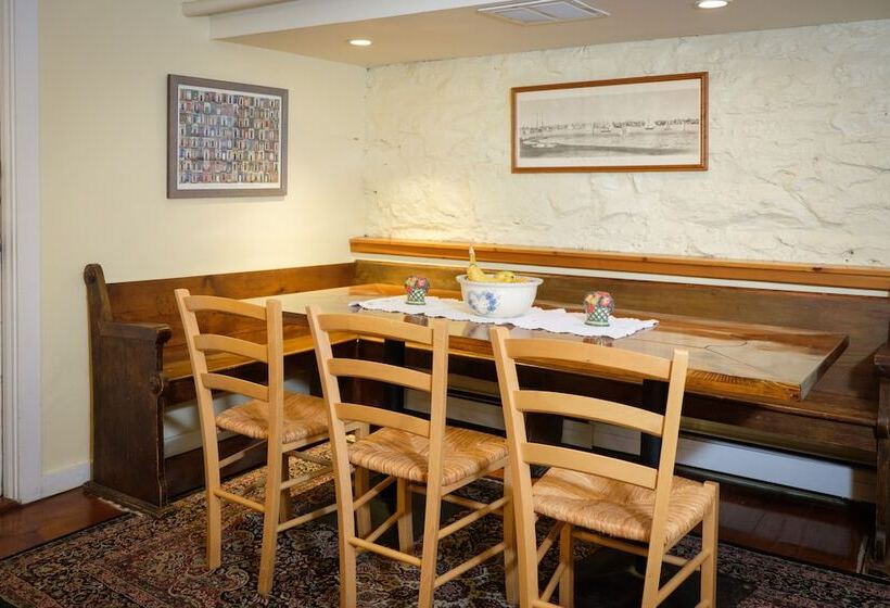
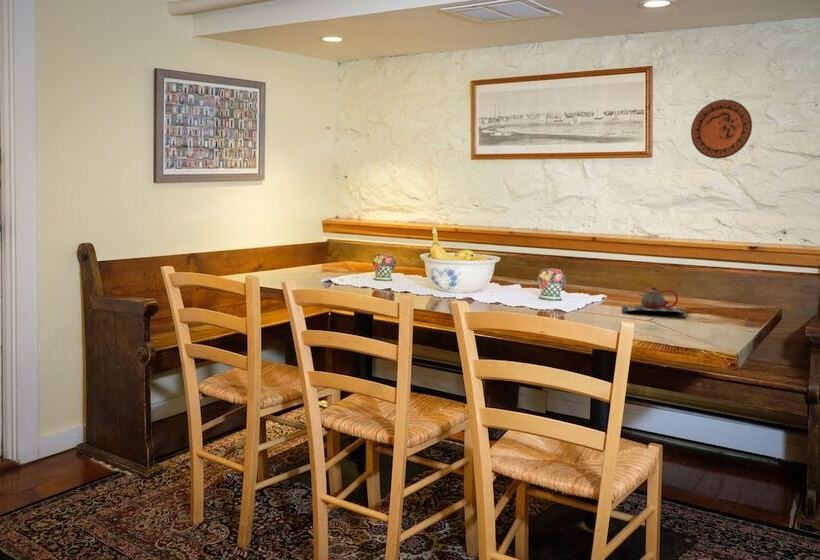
+ teapot (652, 298)
+ decorative plate (721, 129)
